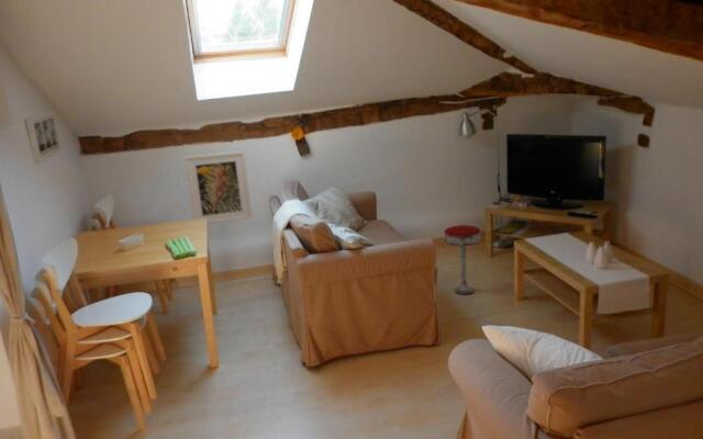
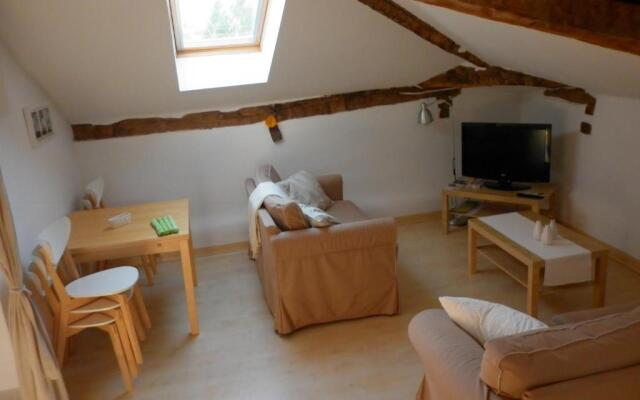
- bar stool (462, 259)
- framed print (219, 188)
